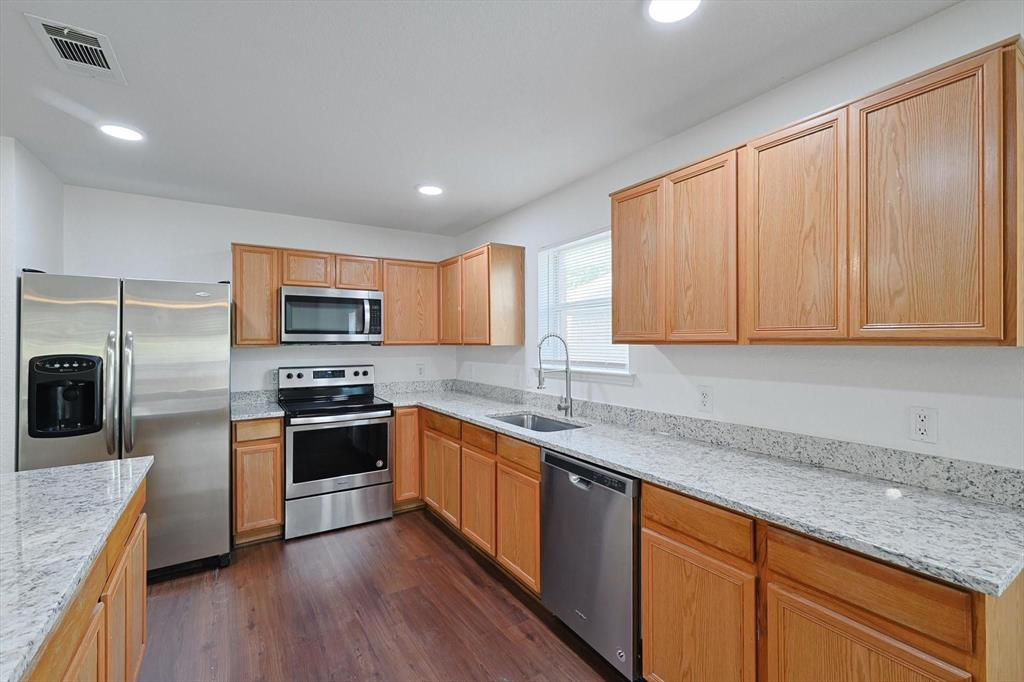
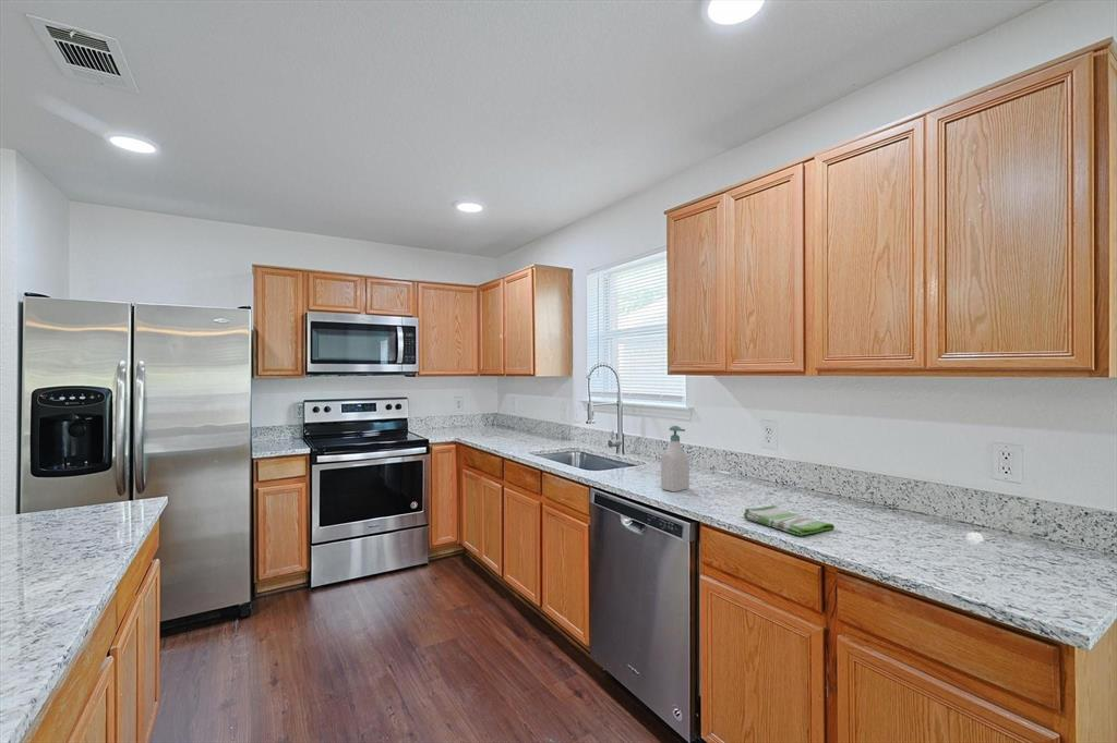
+ soap bottle (676, 458)
+ dish towel (786, 517)
